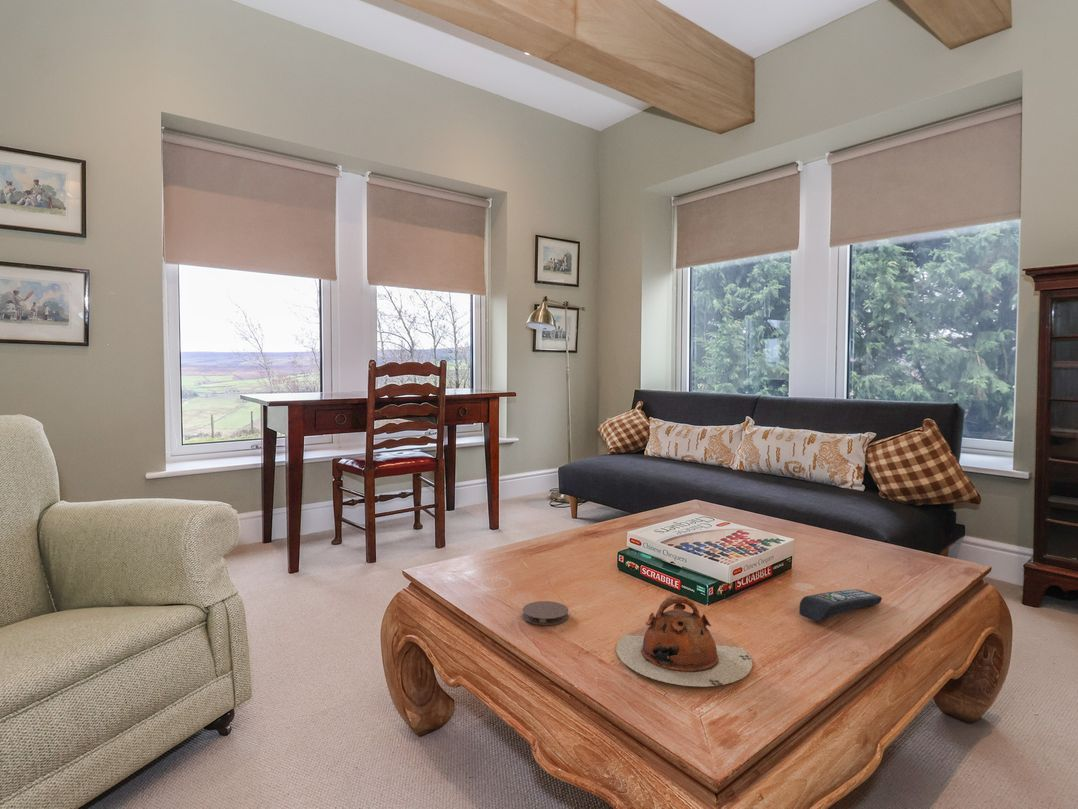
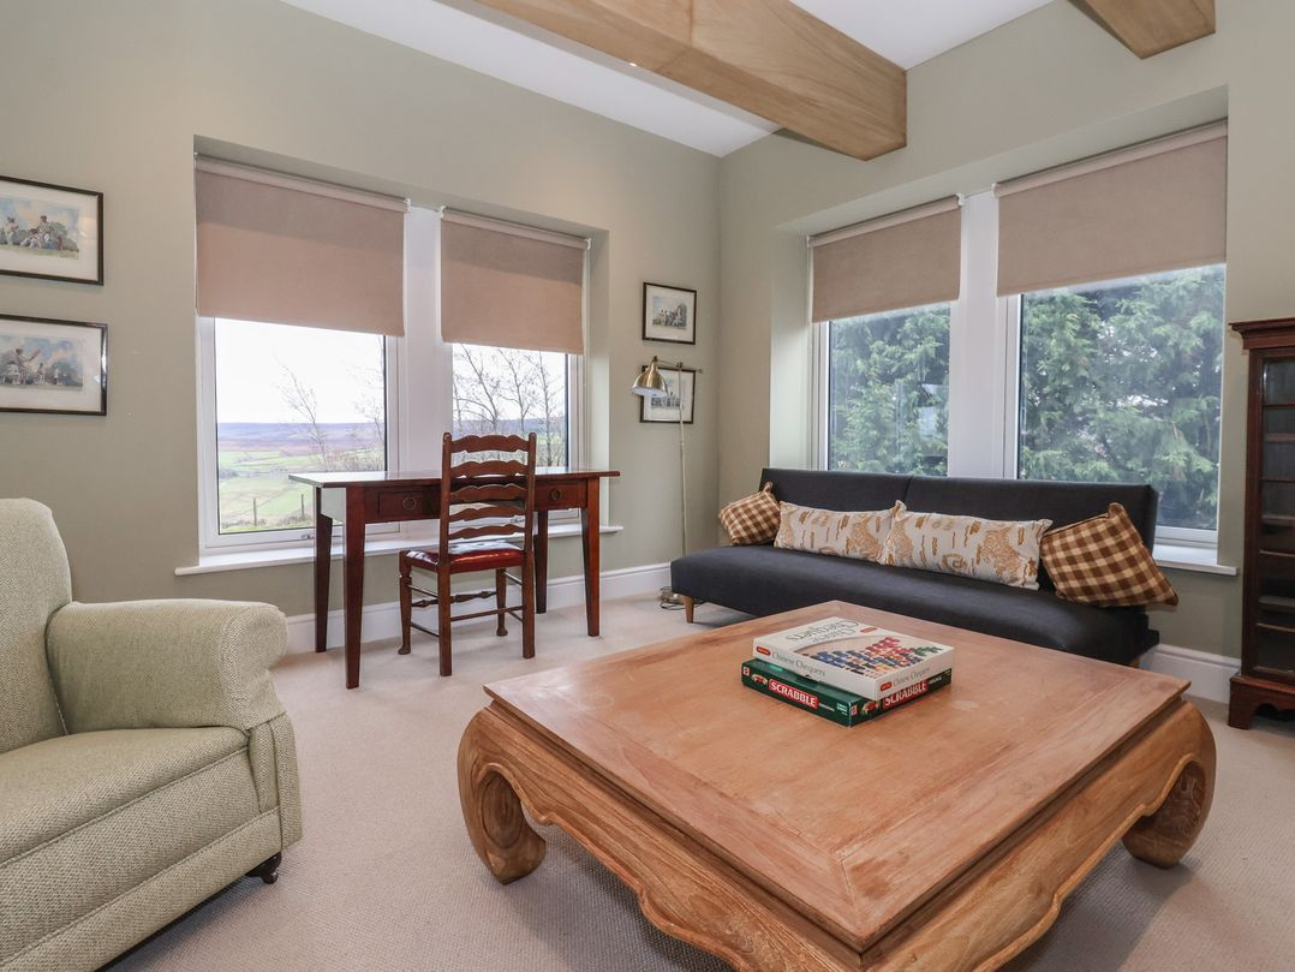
- teapot (682, 624)
- coaster (545, 612)
- remote control (840, 601)
